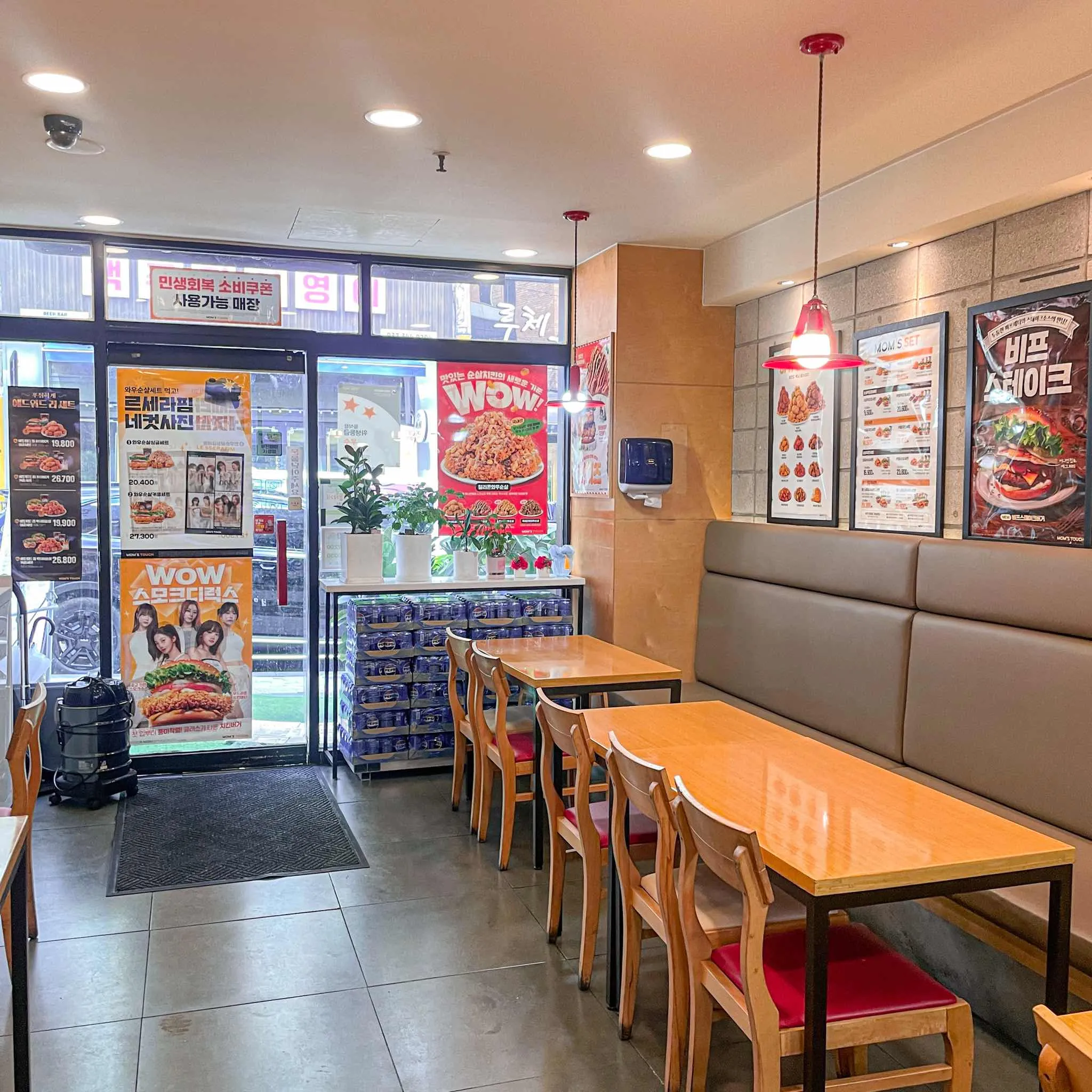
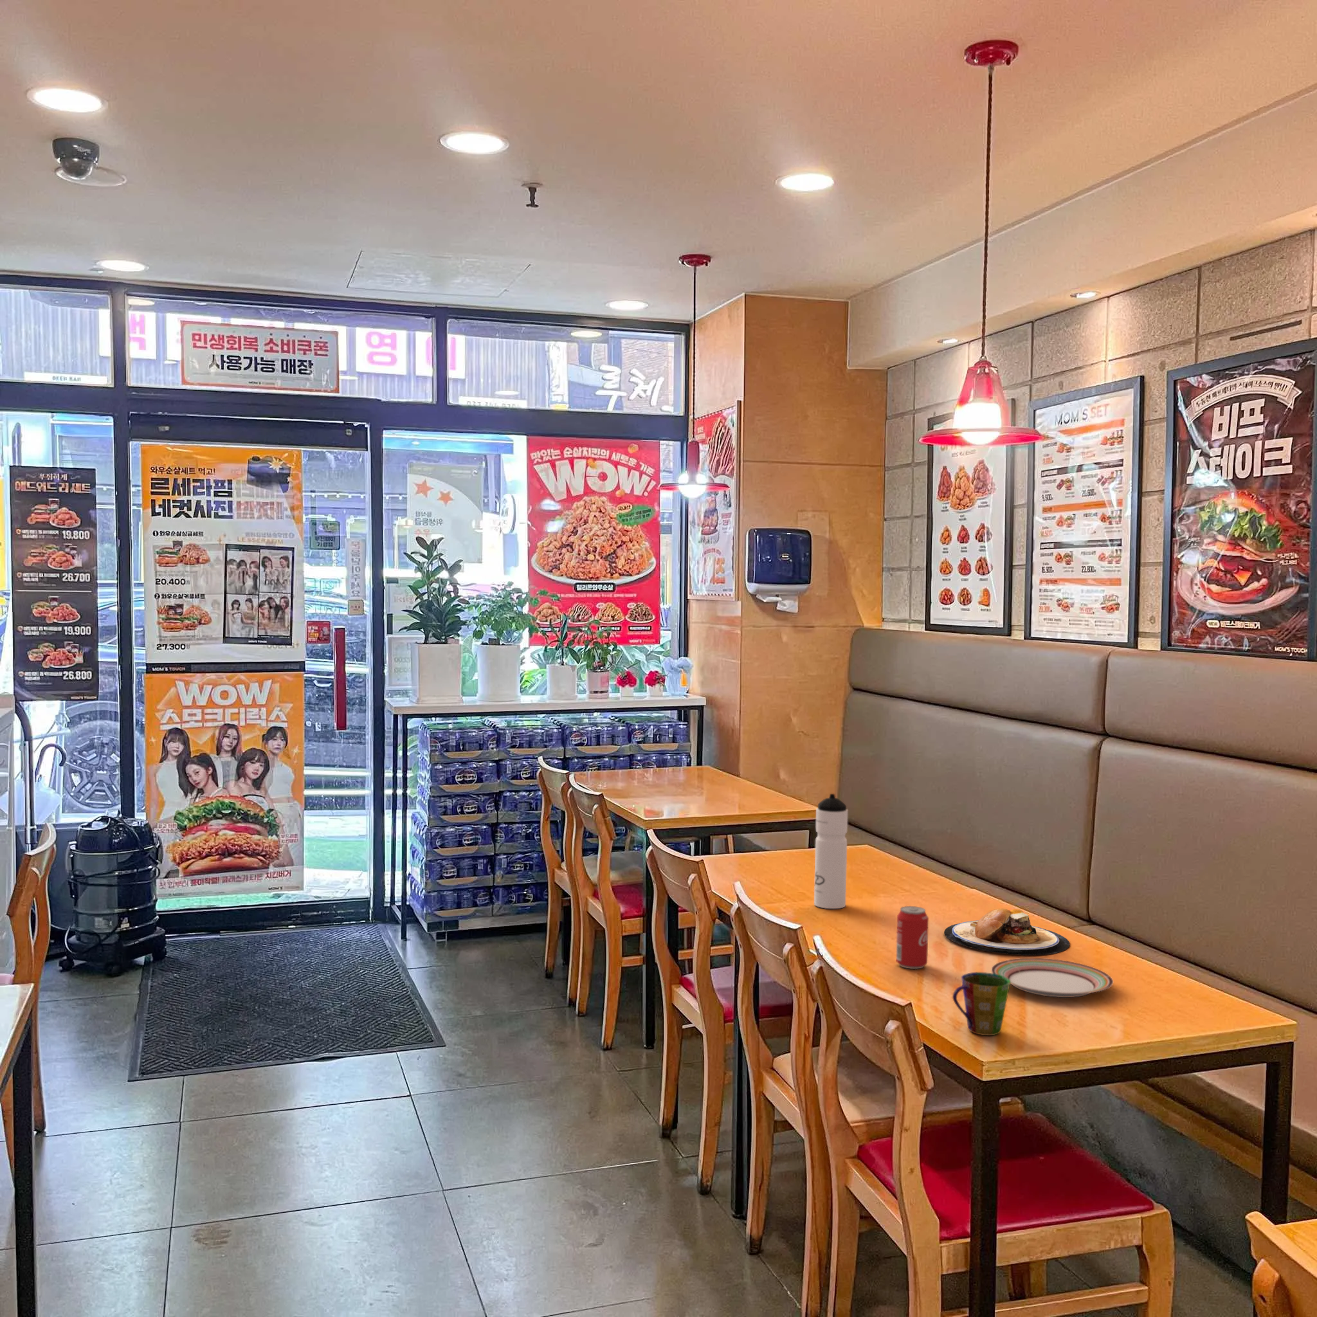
+ plate (1050, 979)
+ water bottle (831, 849)
+ beverage can (912, 937)
+ cup (979, 1006)
+ plate (1006, 921)
